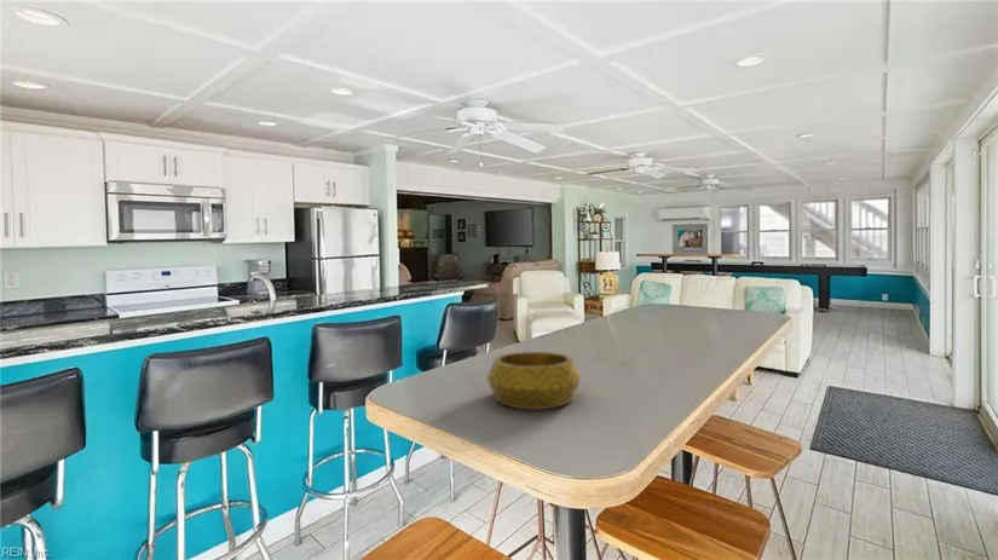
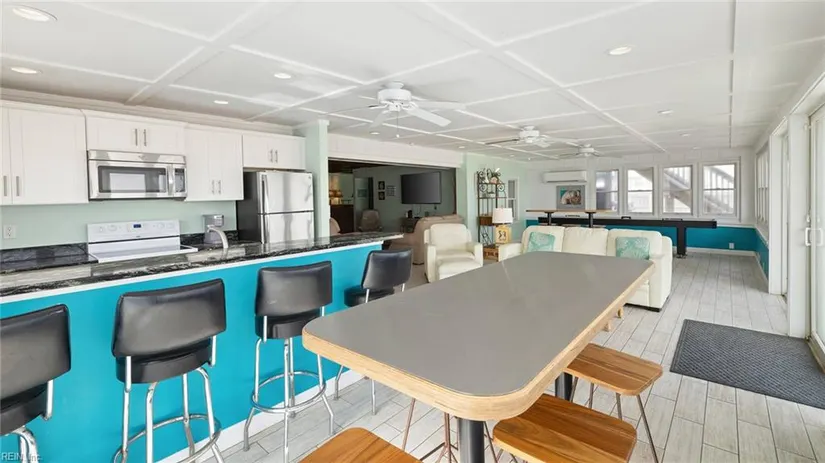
- decorative bowl (533, 377)
